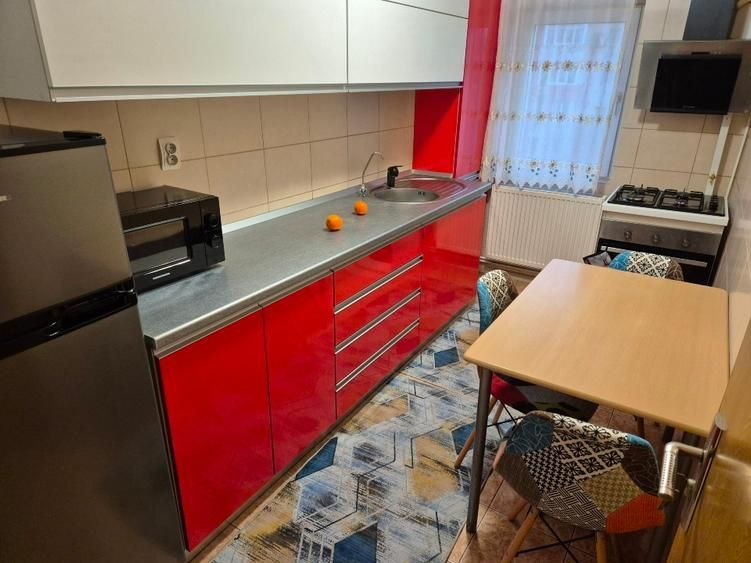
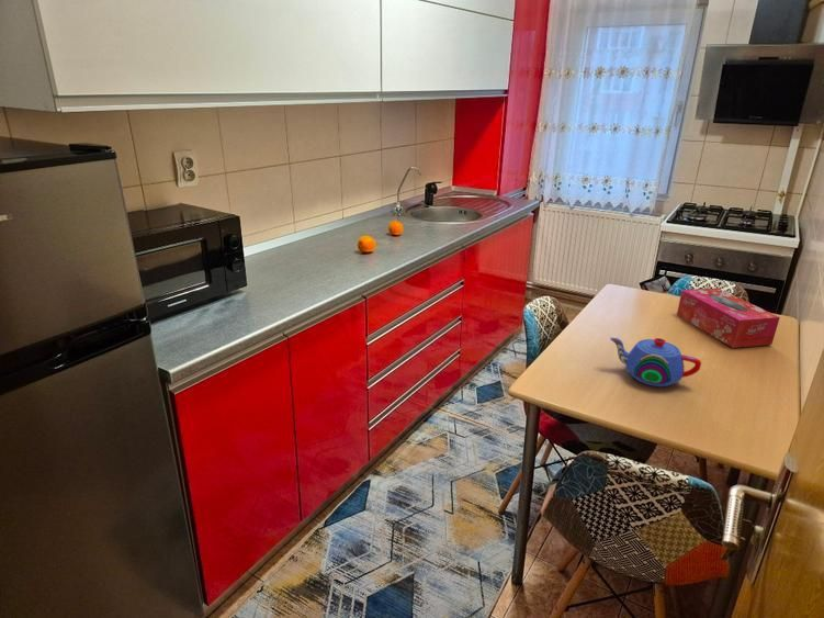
+ teapot (653, 358)
+ tissue box (724, 315)
